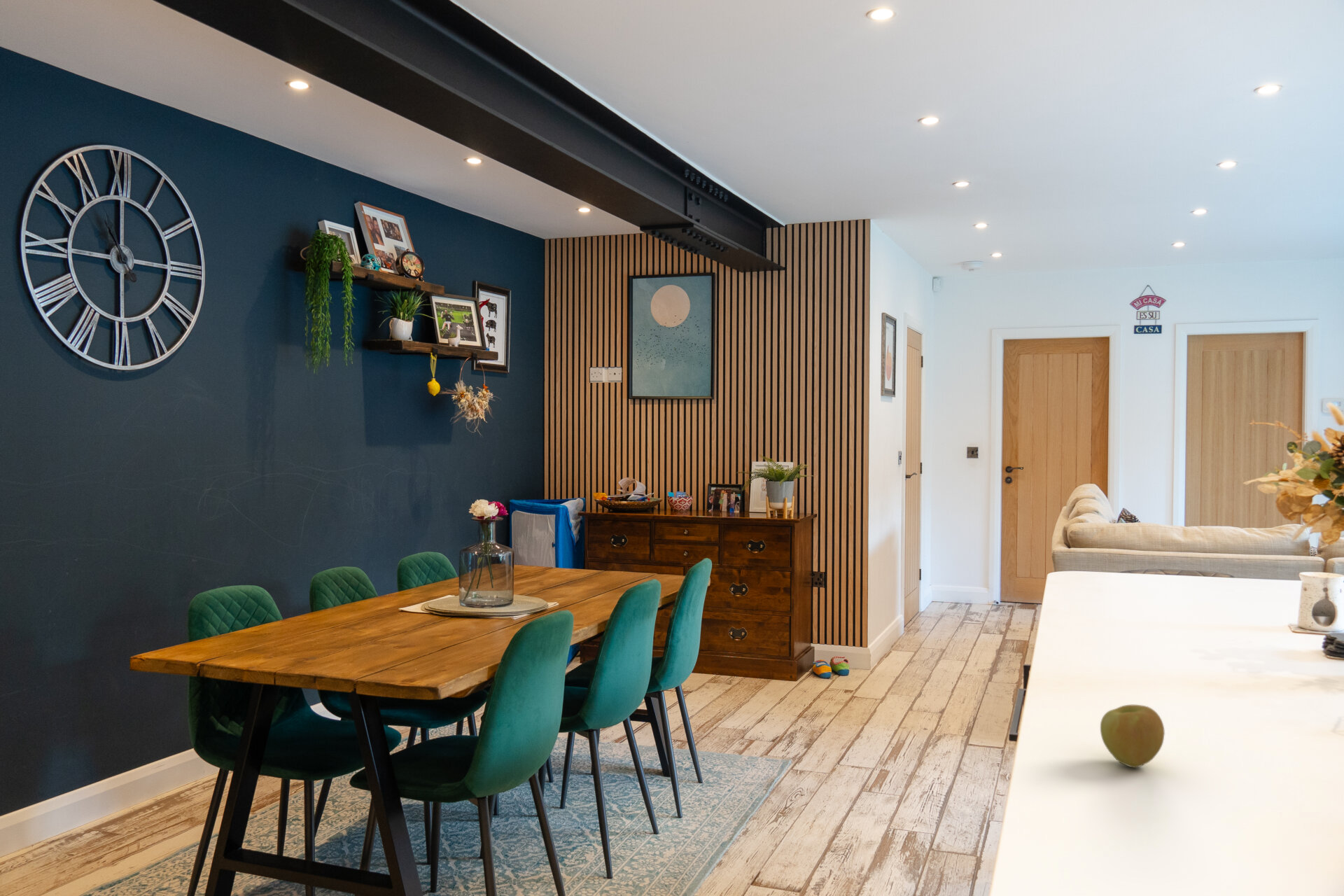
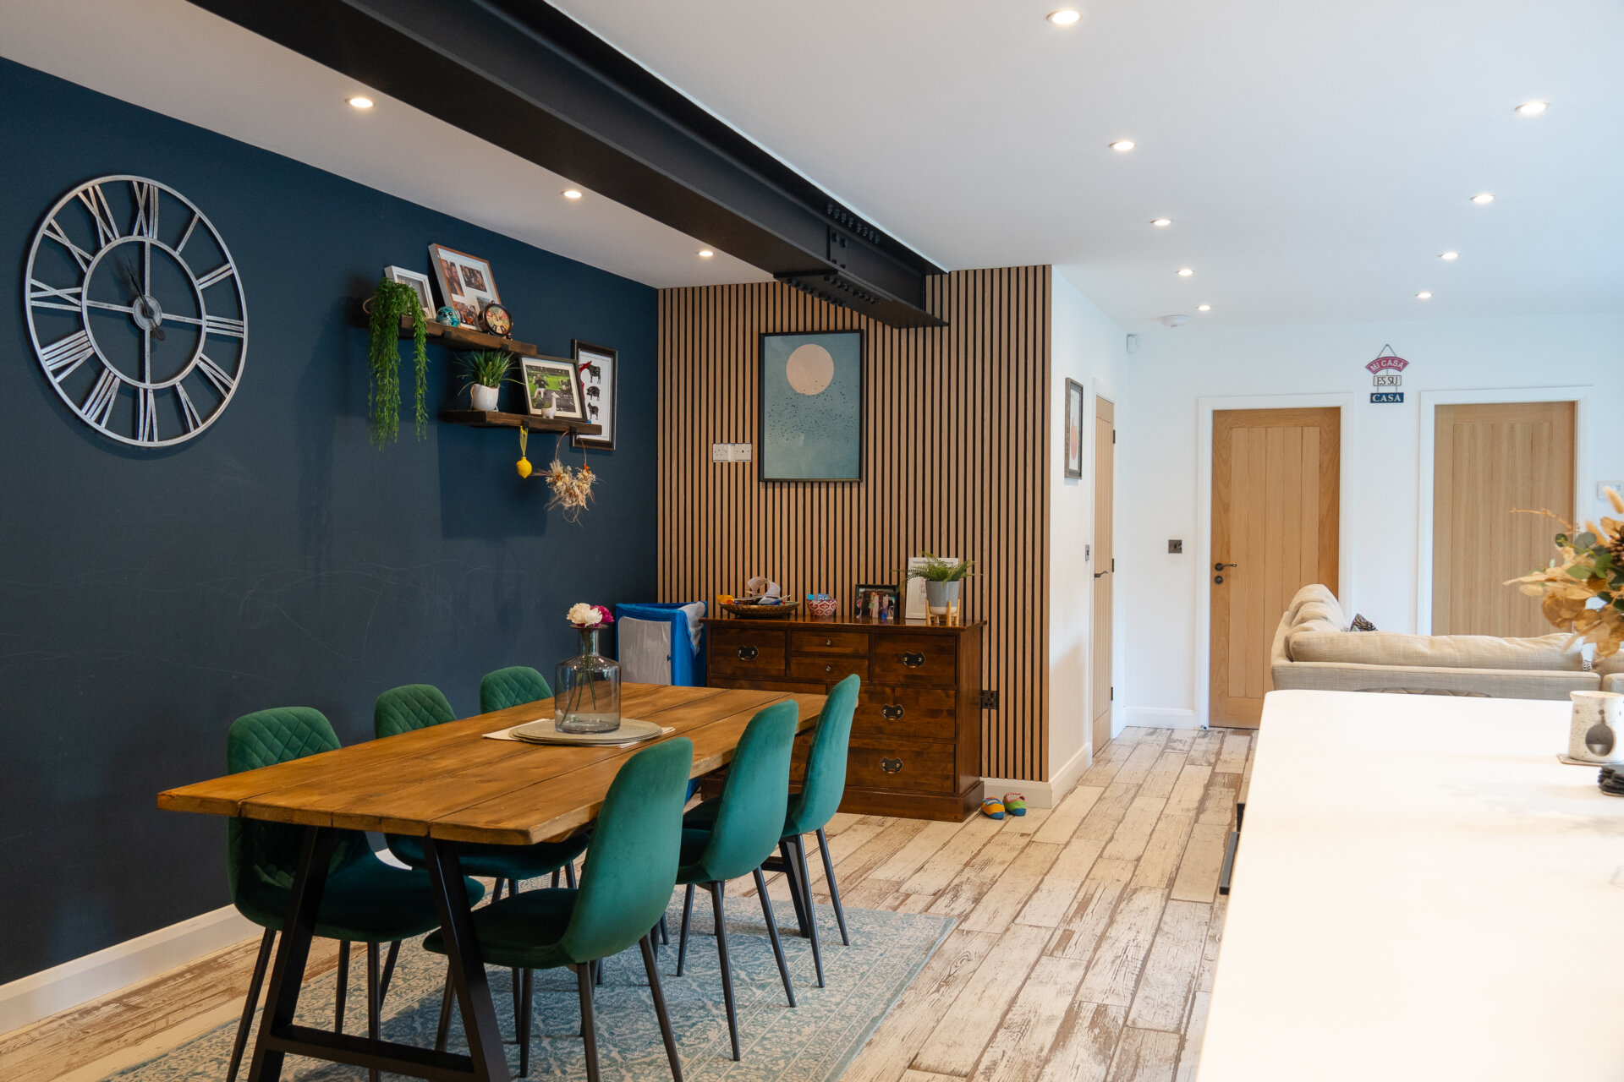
- apple (1132, 736)
